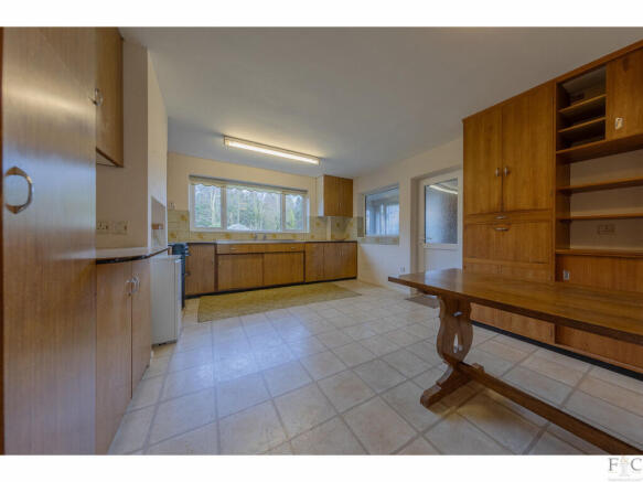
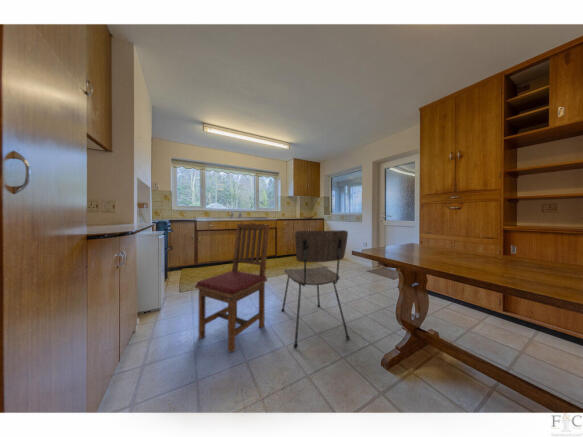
+ dining chair (235, 276)
+ dining chair (310, 276)
